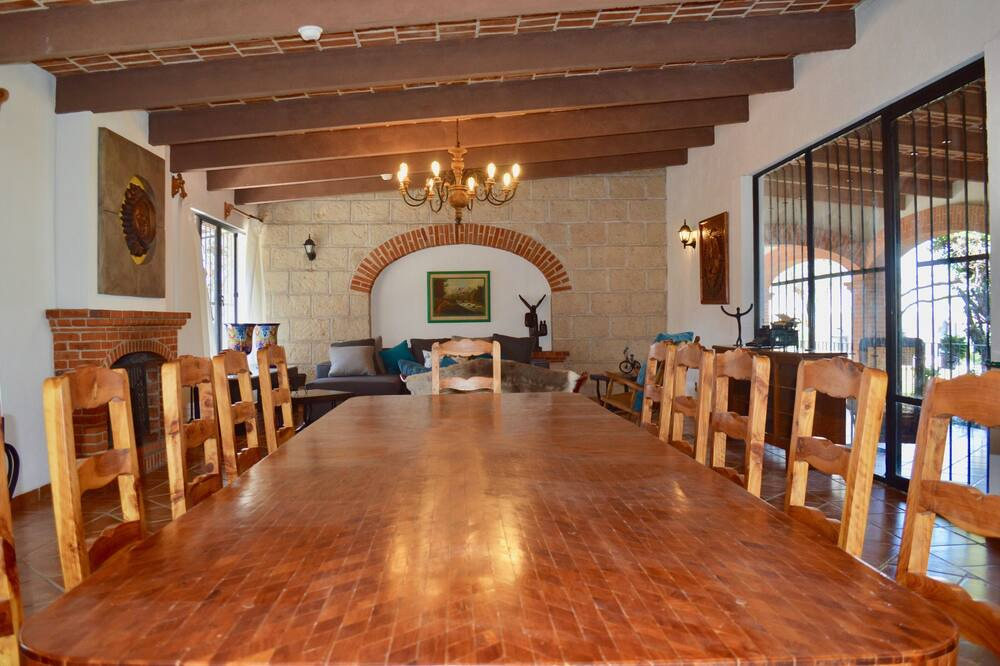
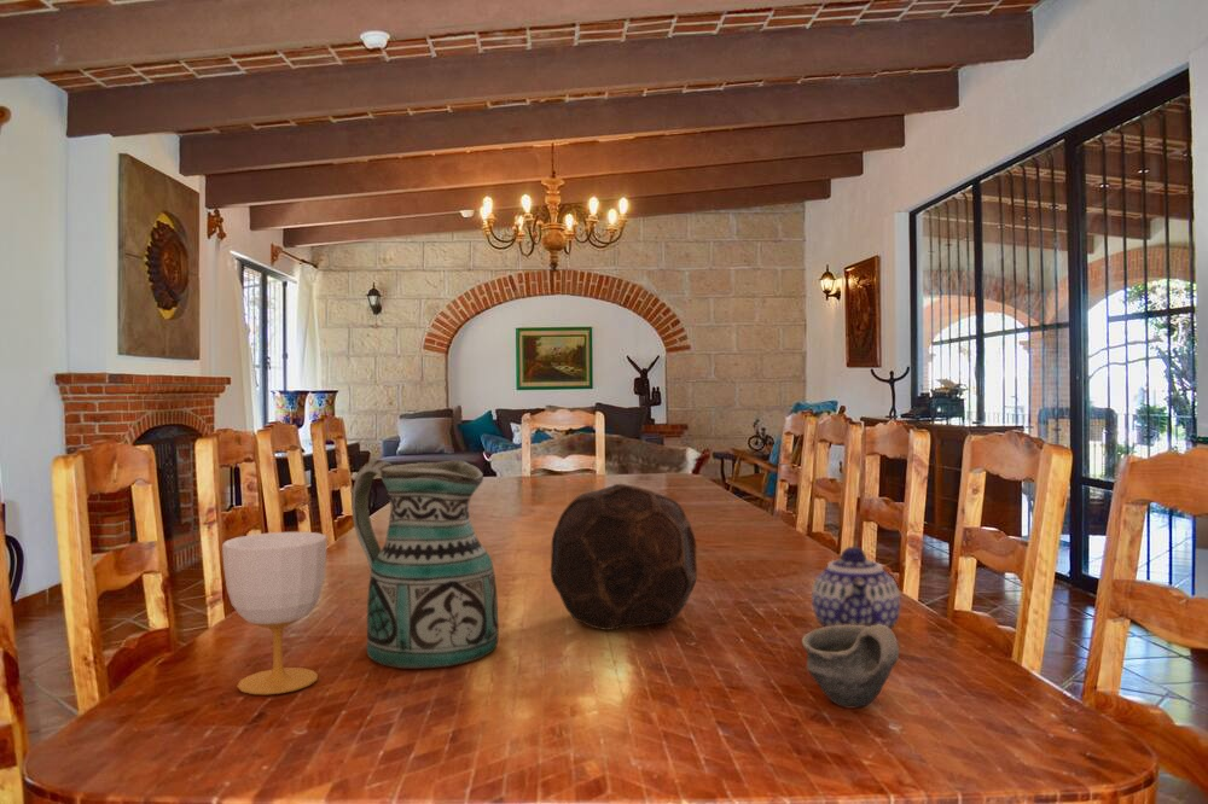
+ cup (277, 610)
+ soccer ball (623, 550)
+ teapot (855, 590)
+ cup (849, 660)
+ ceramic pitcher (426, 553)
